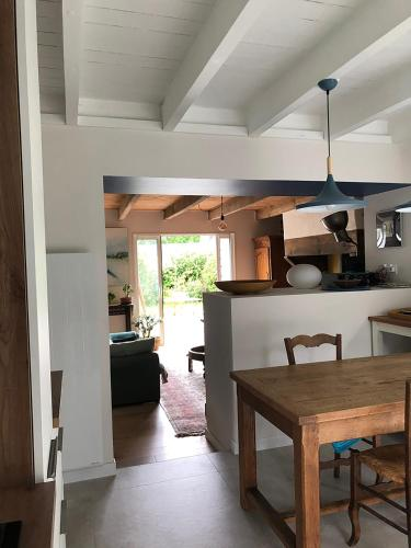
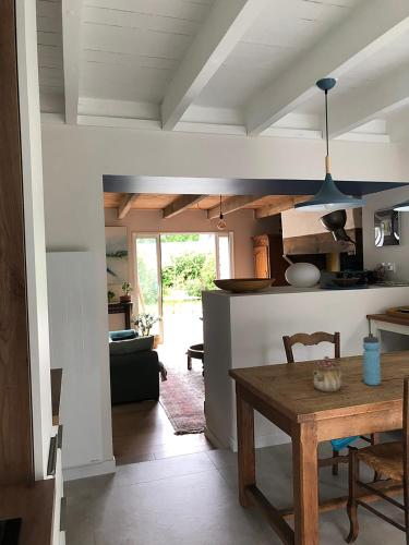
+ teapot (327, 372)
+ water bottle (371, 358)
